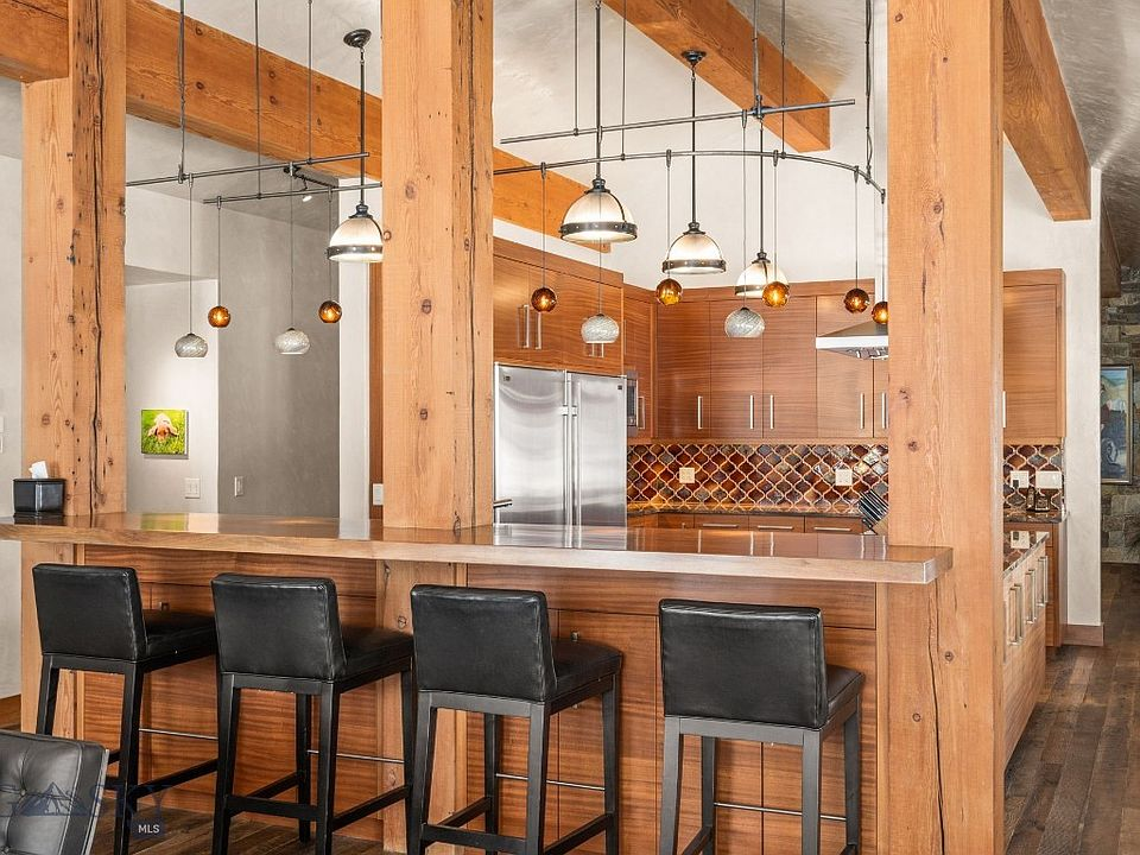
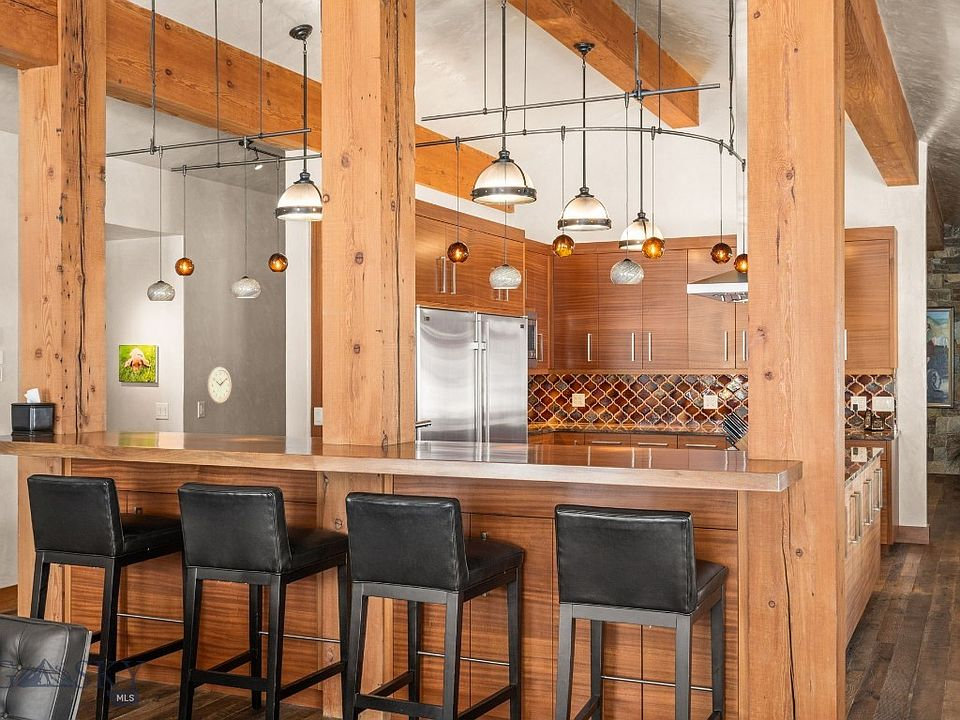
+ wall clock (220, 385)
